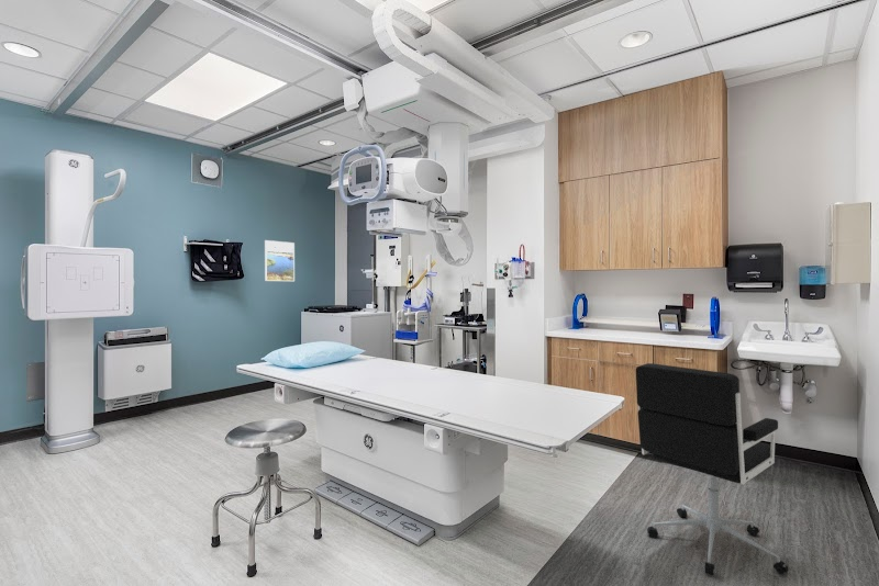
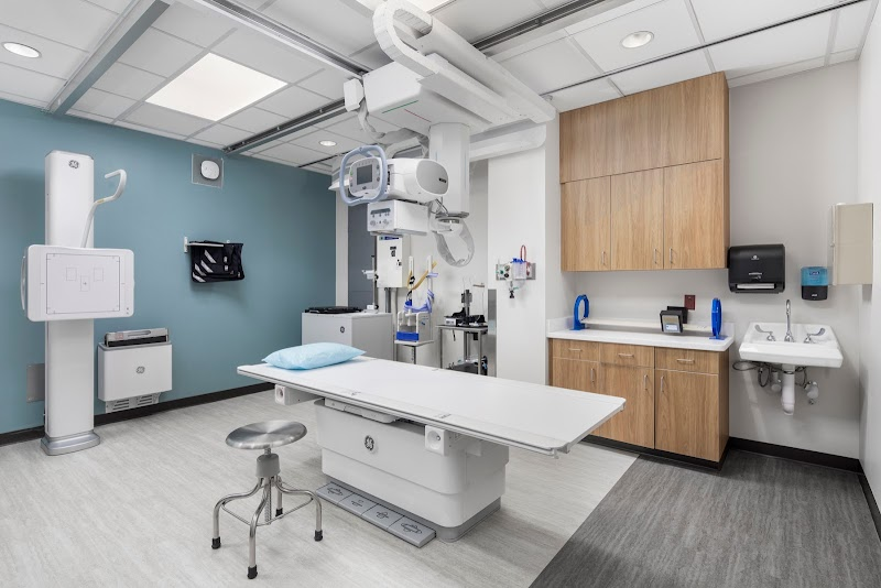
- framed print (279, 261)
- office chair (704, 457)
